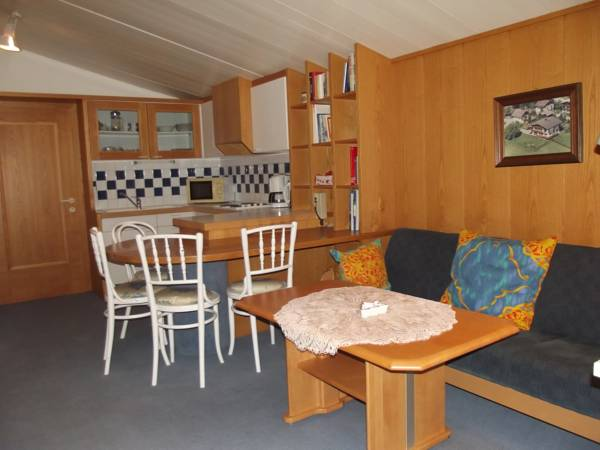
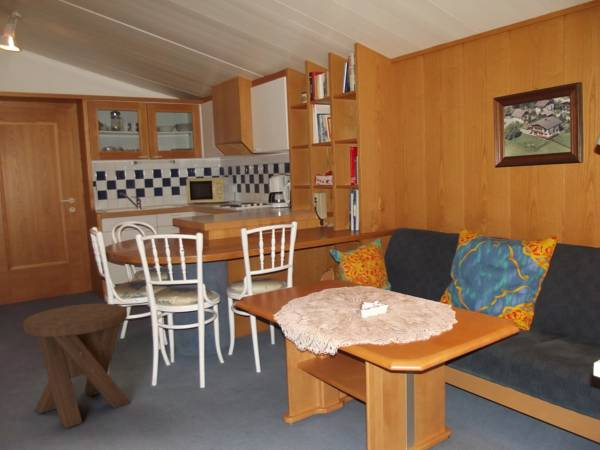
+ music stool (80, 360)
